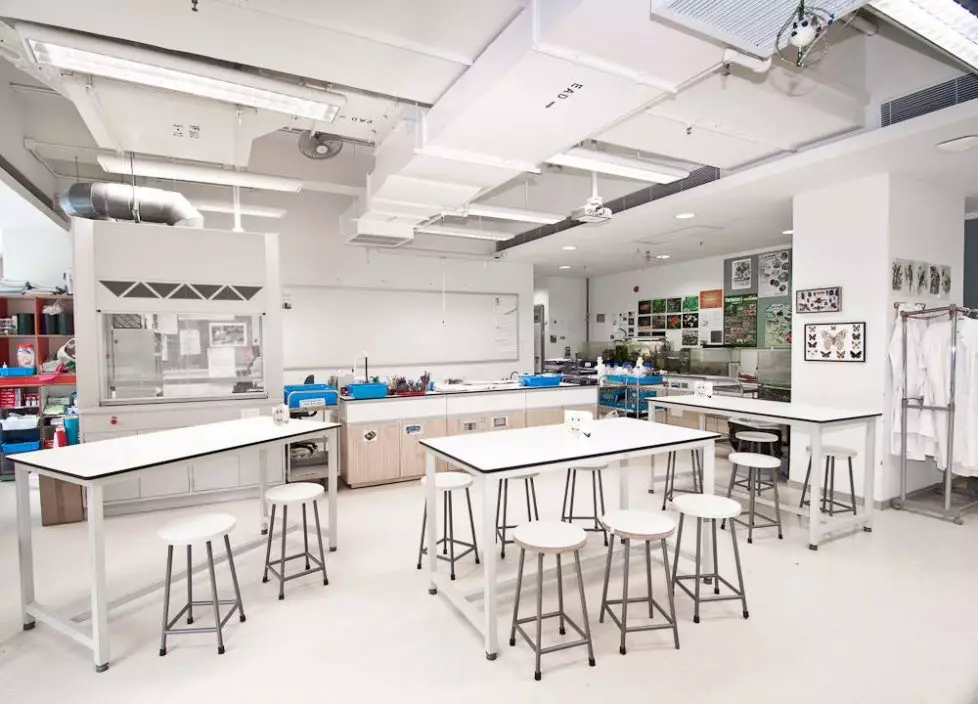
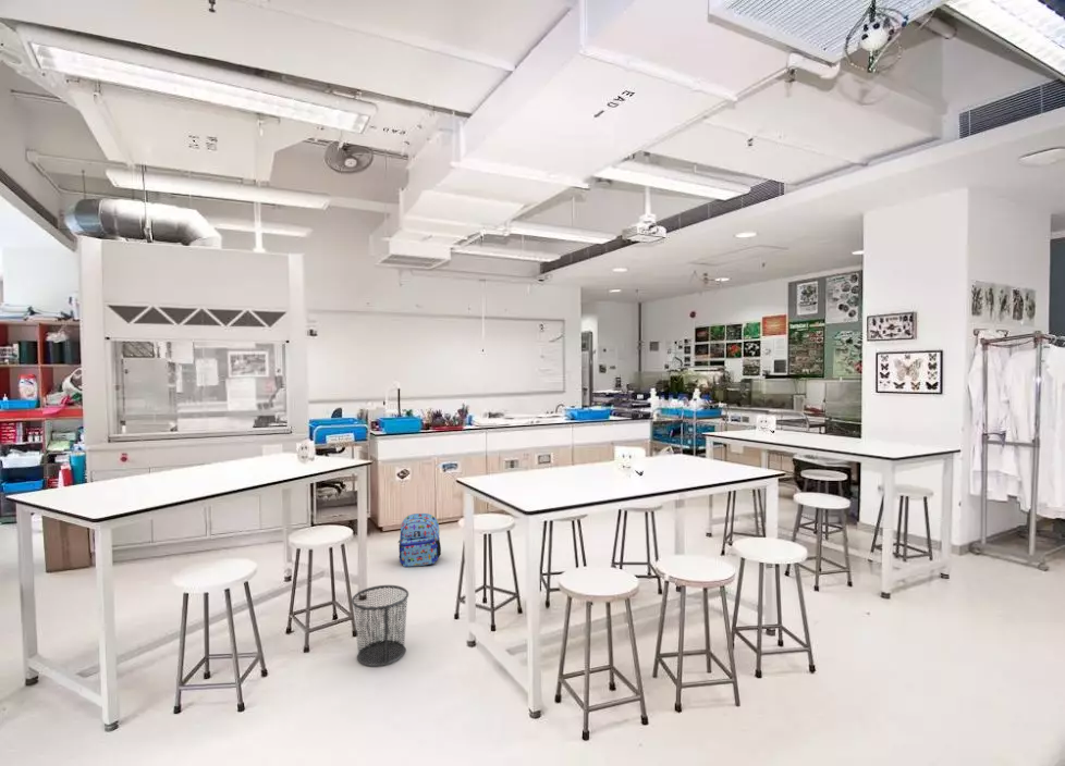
+ backpack (419, 539)
+ waste bin (381, 625)
